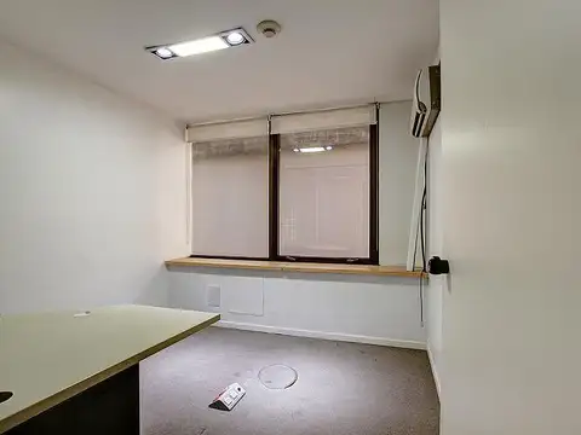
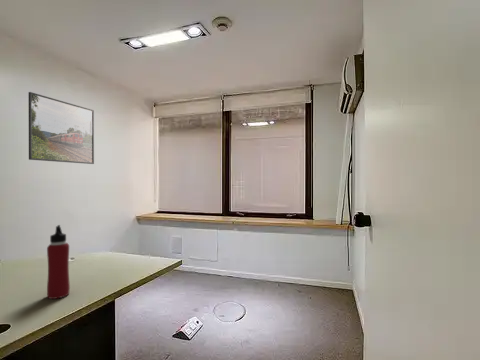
+ water bottle (58, 260)
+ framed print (64, 132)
